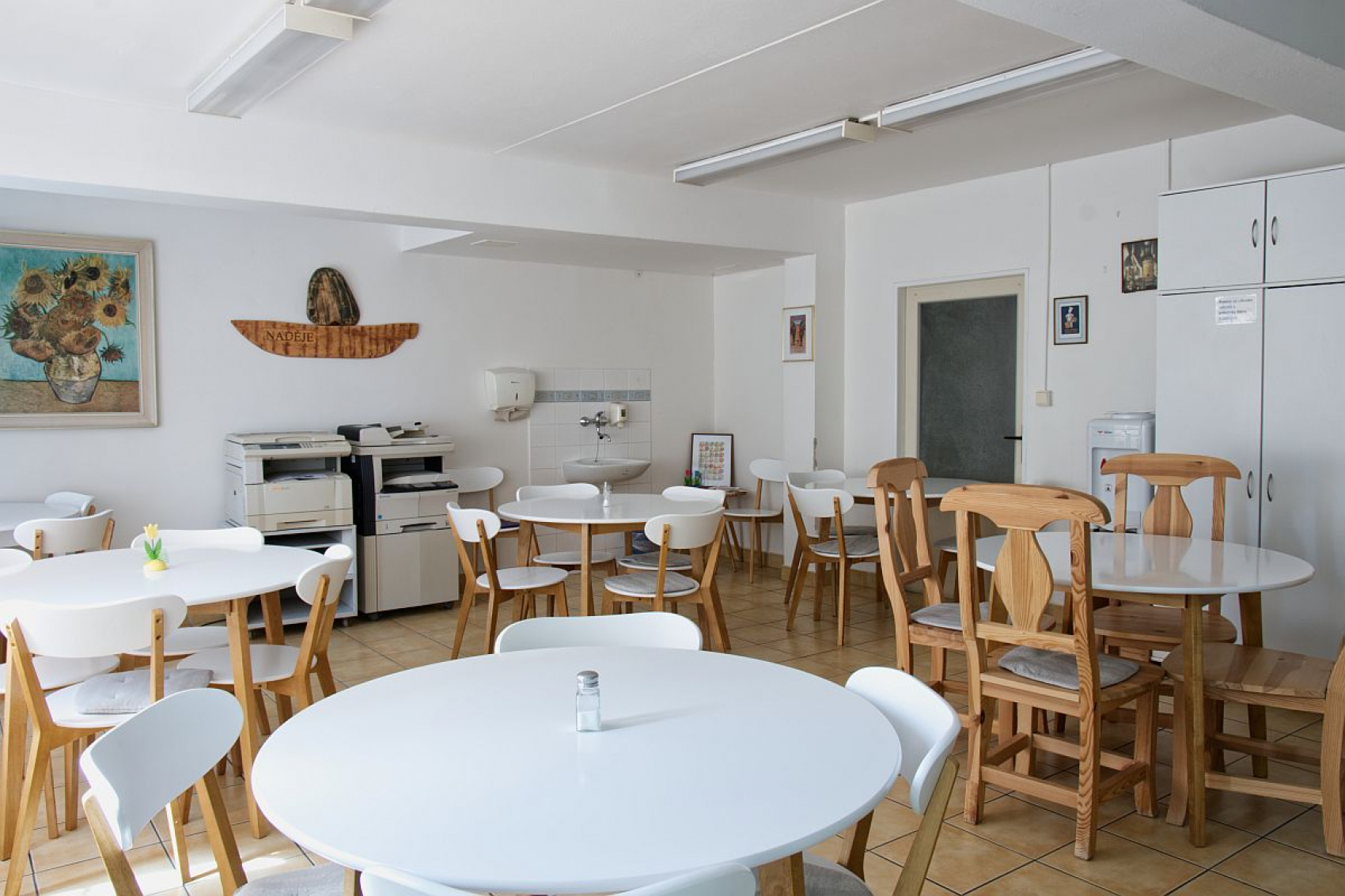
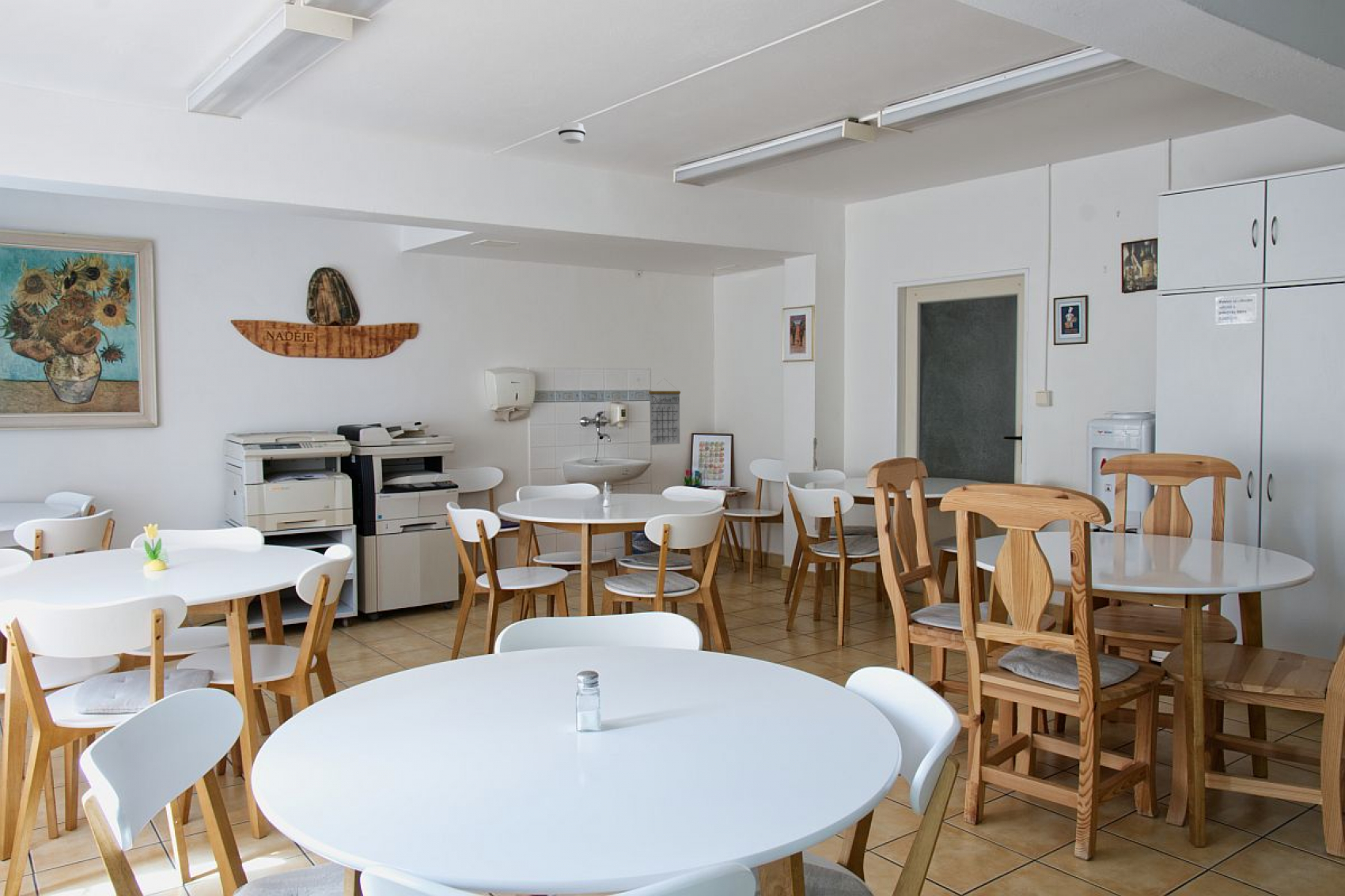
+ smoke detector (571, 133)
+ calendar (665, 411)
